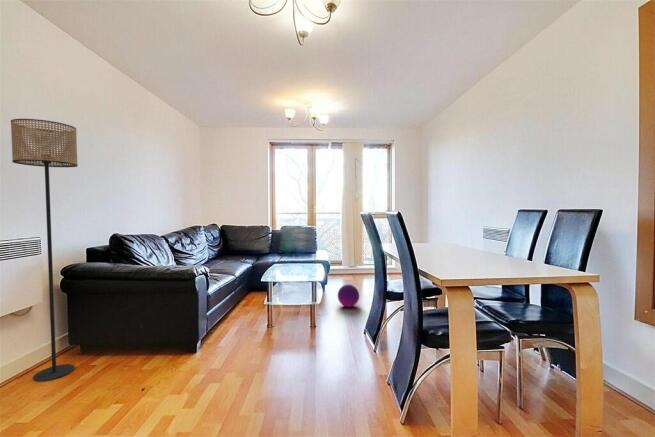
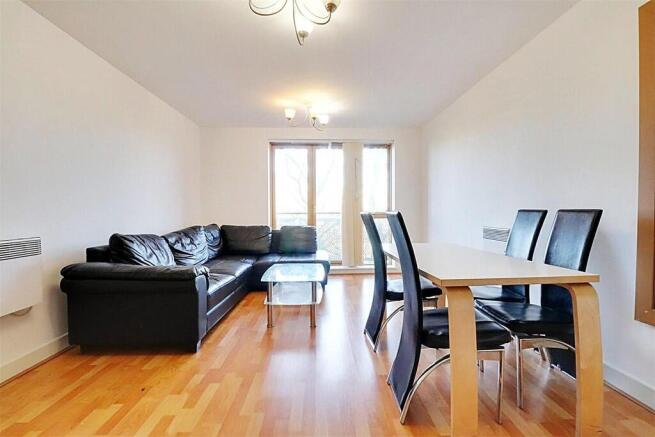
- ball (348, 295)
- floor lamp (49, 250)
